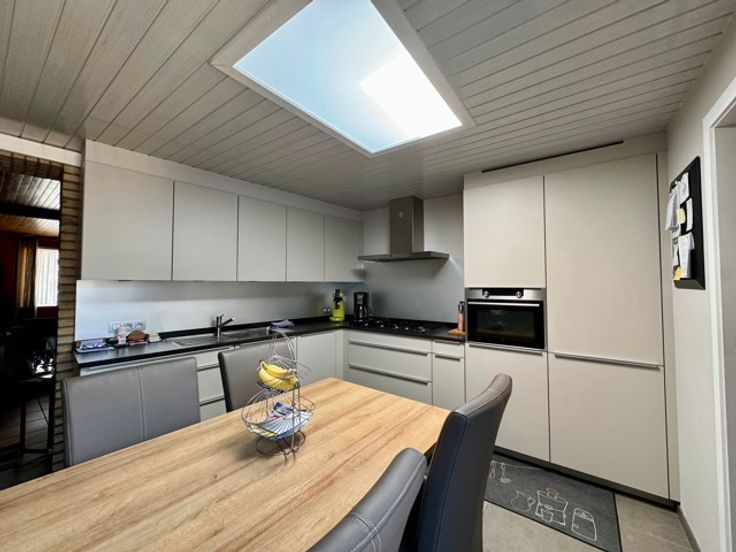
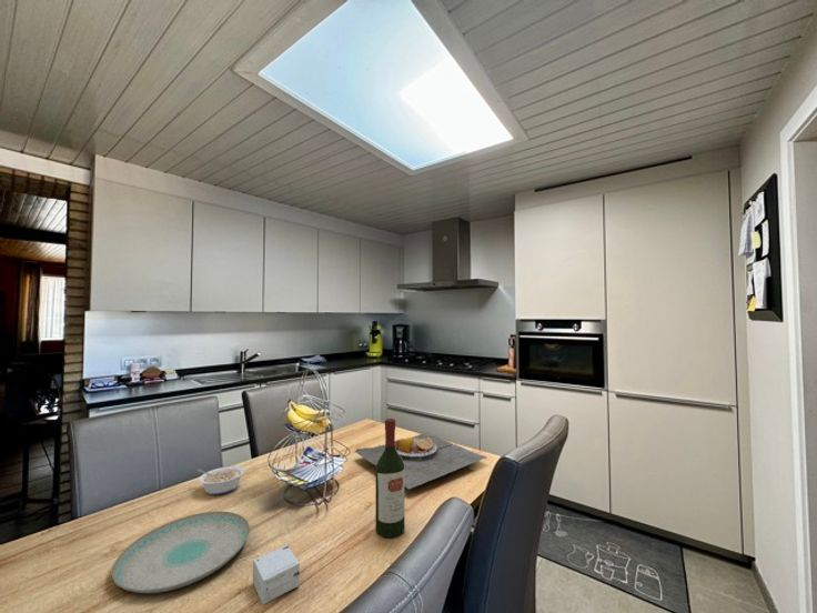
+ plate (418, 449)
+ small box (275, 572)
+ plate (186, 549)
+ wine bottle (390, 473)
+ legume (220, 480)
